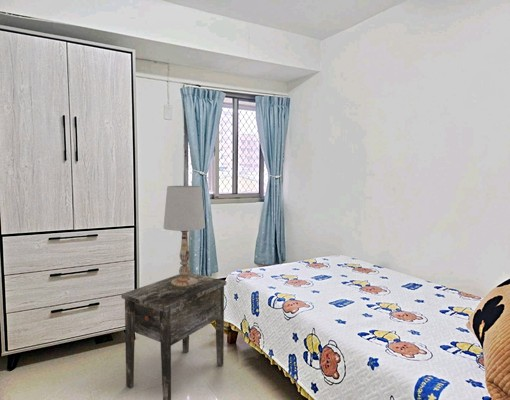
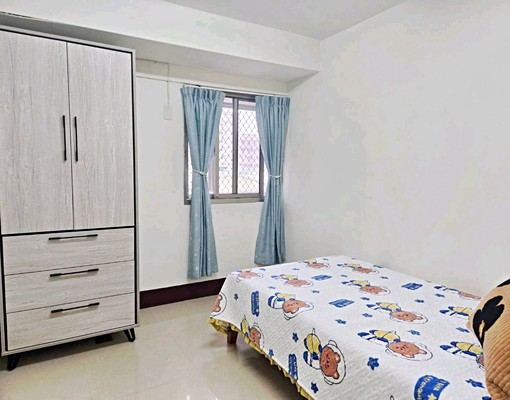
- table lamp (184, 234)
- side table (177, 331)
